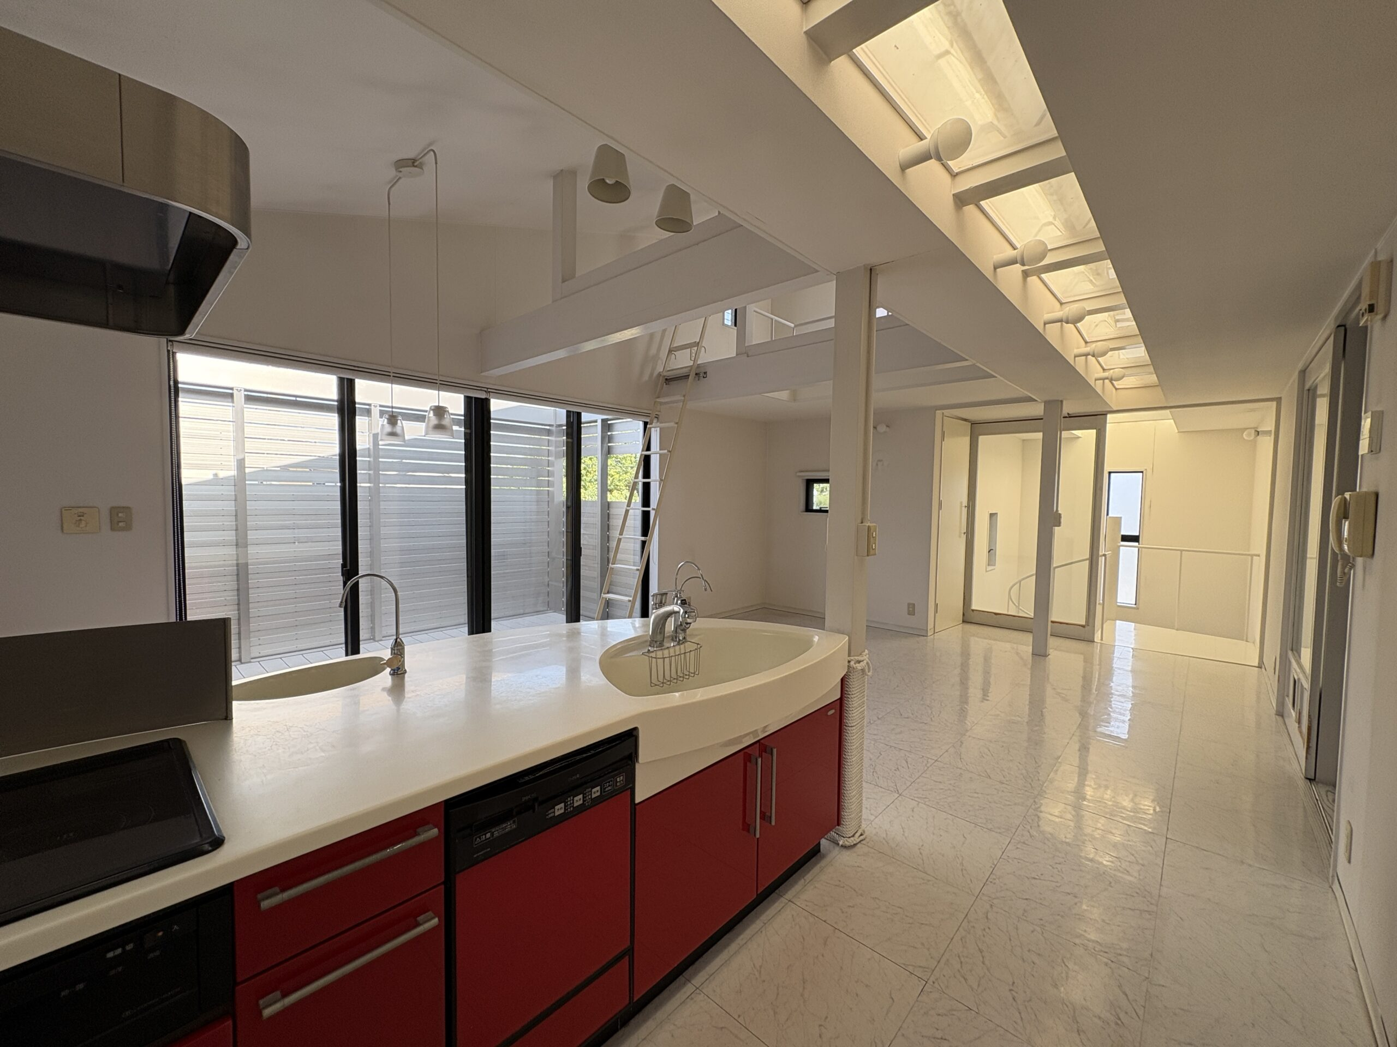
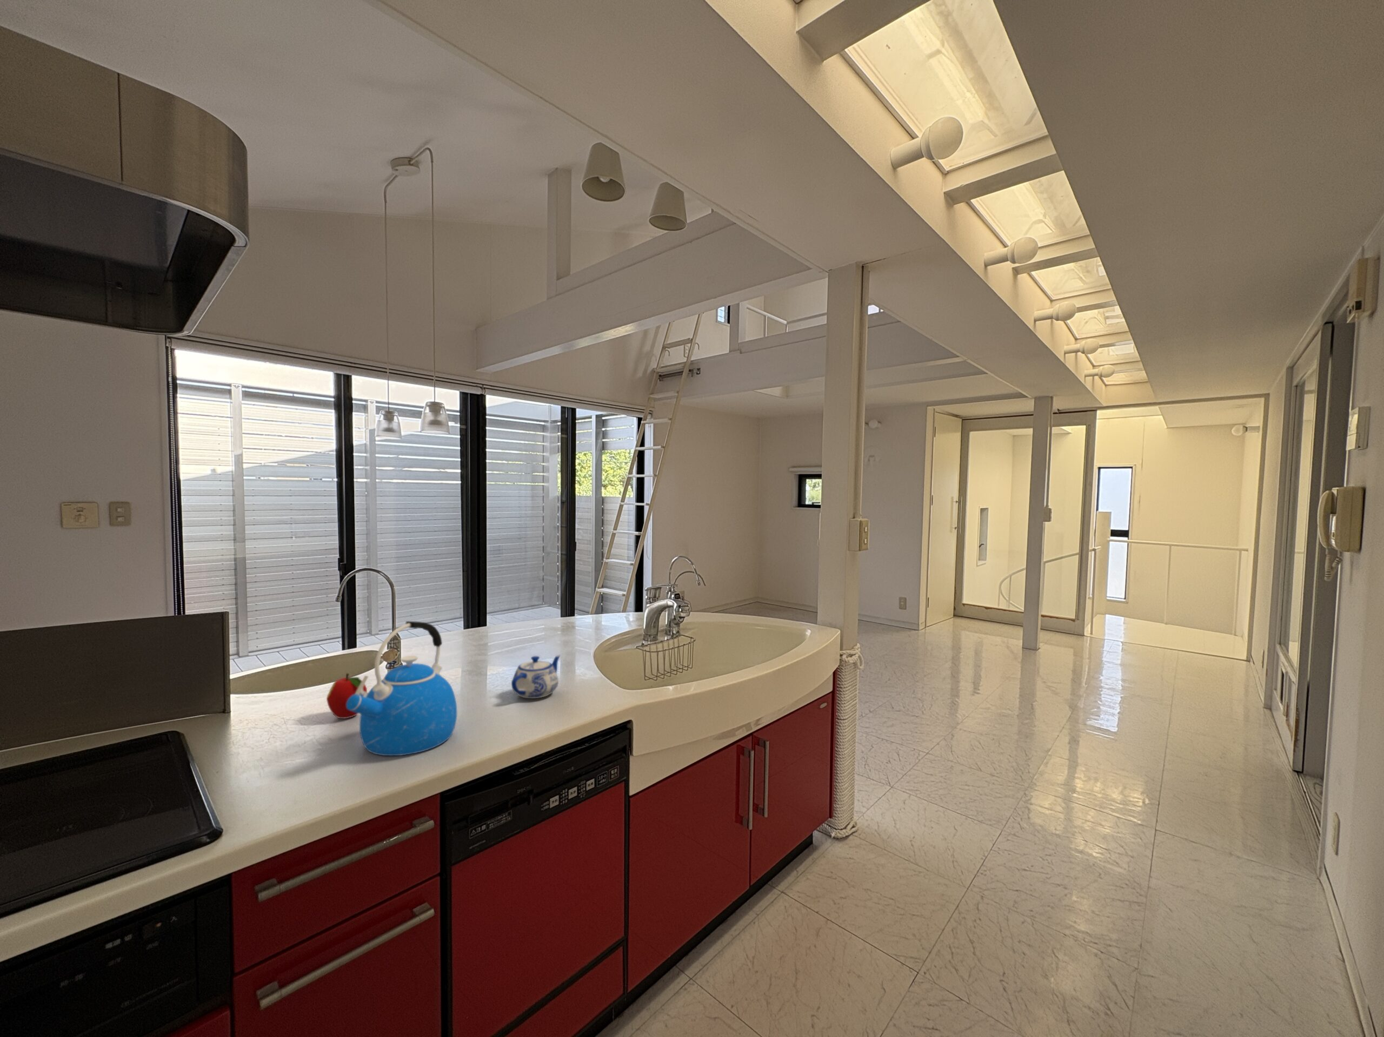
+ fruit (348, 695)
+ kettle (400, 684)
+ teapot (537, 674)
